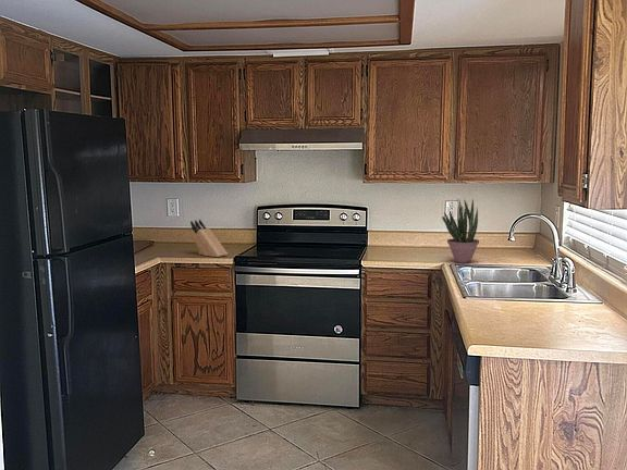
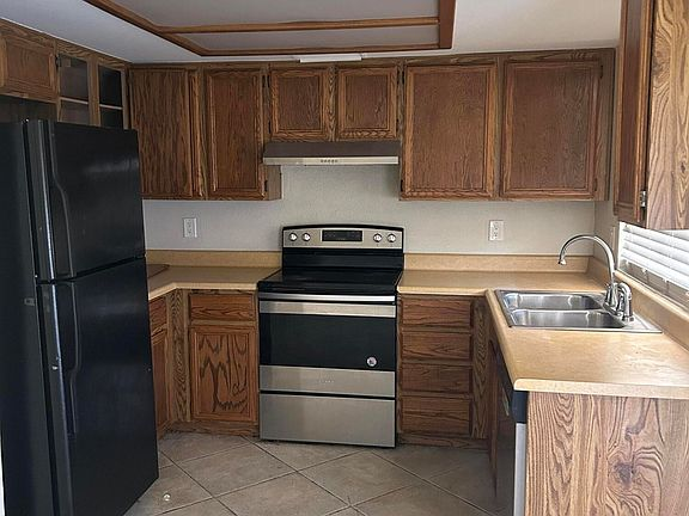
- knife block (207, 237)
- potted plant (459, 230)
